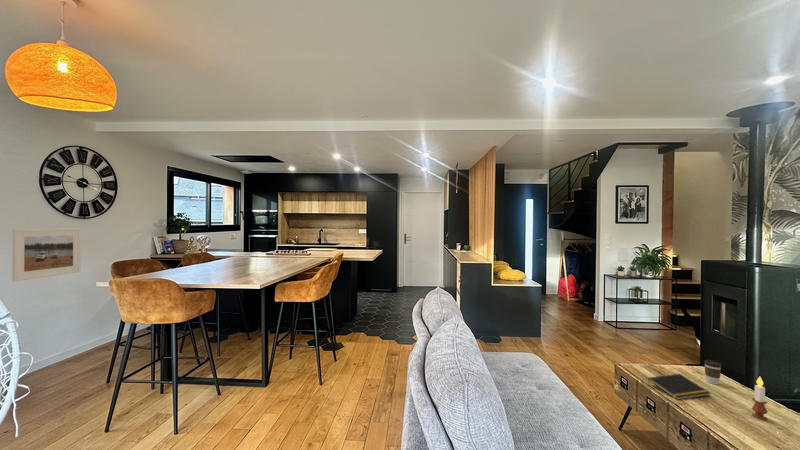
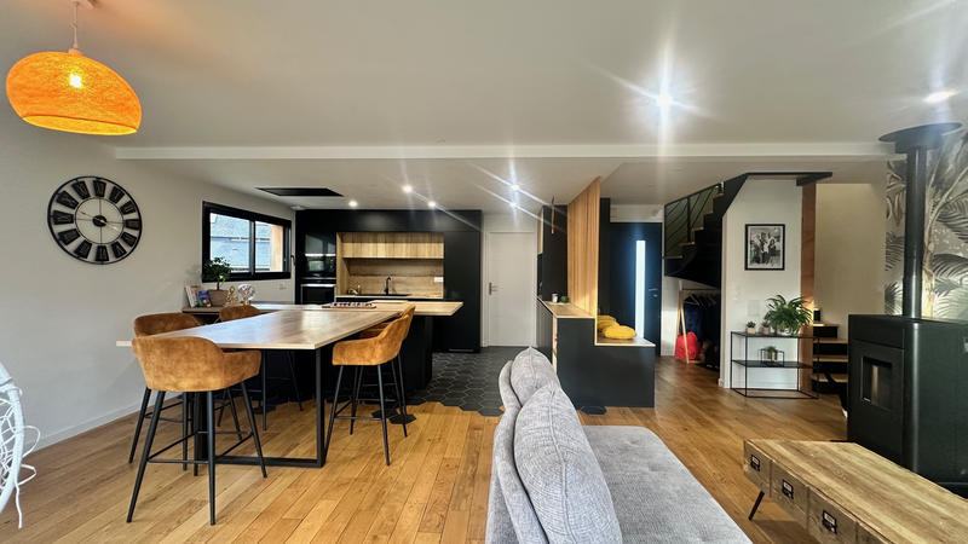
- coffee cup (712, 372)
- notepad (678, 386)
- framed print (49, 252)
- candle (759, 396)
